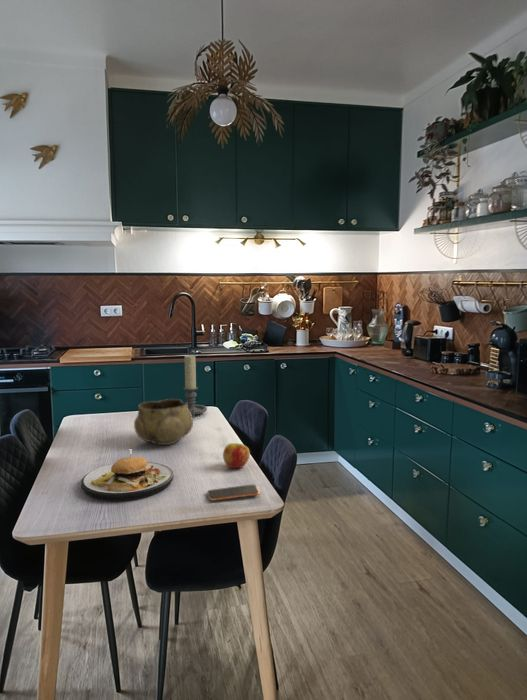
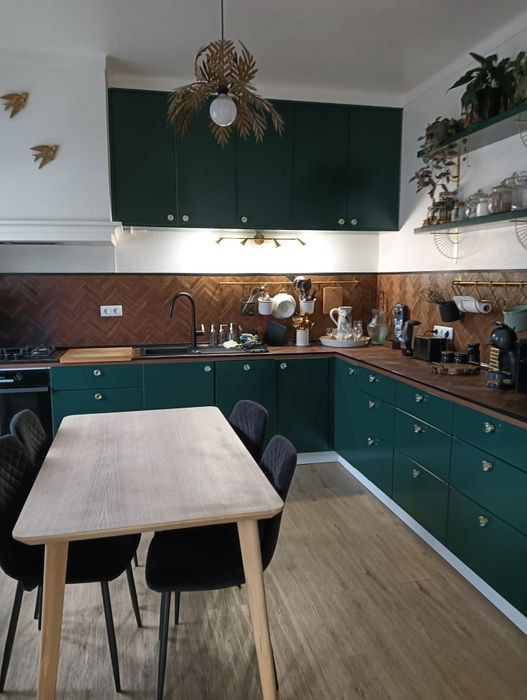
- apple (236, 455)
- plate (127, 460)
- smartphone (233, 492)
- decorative bowl (163, 422)
- candle holder (190, 384)
